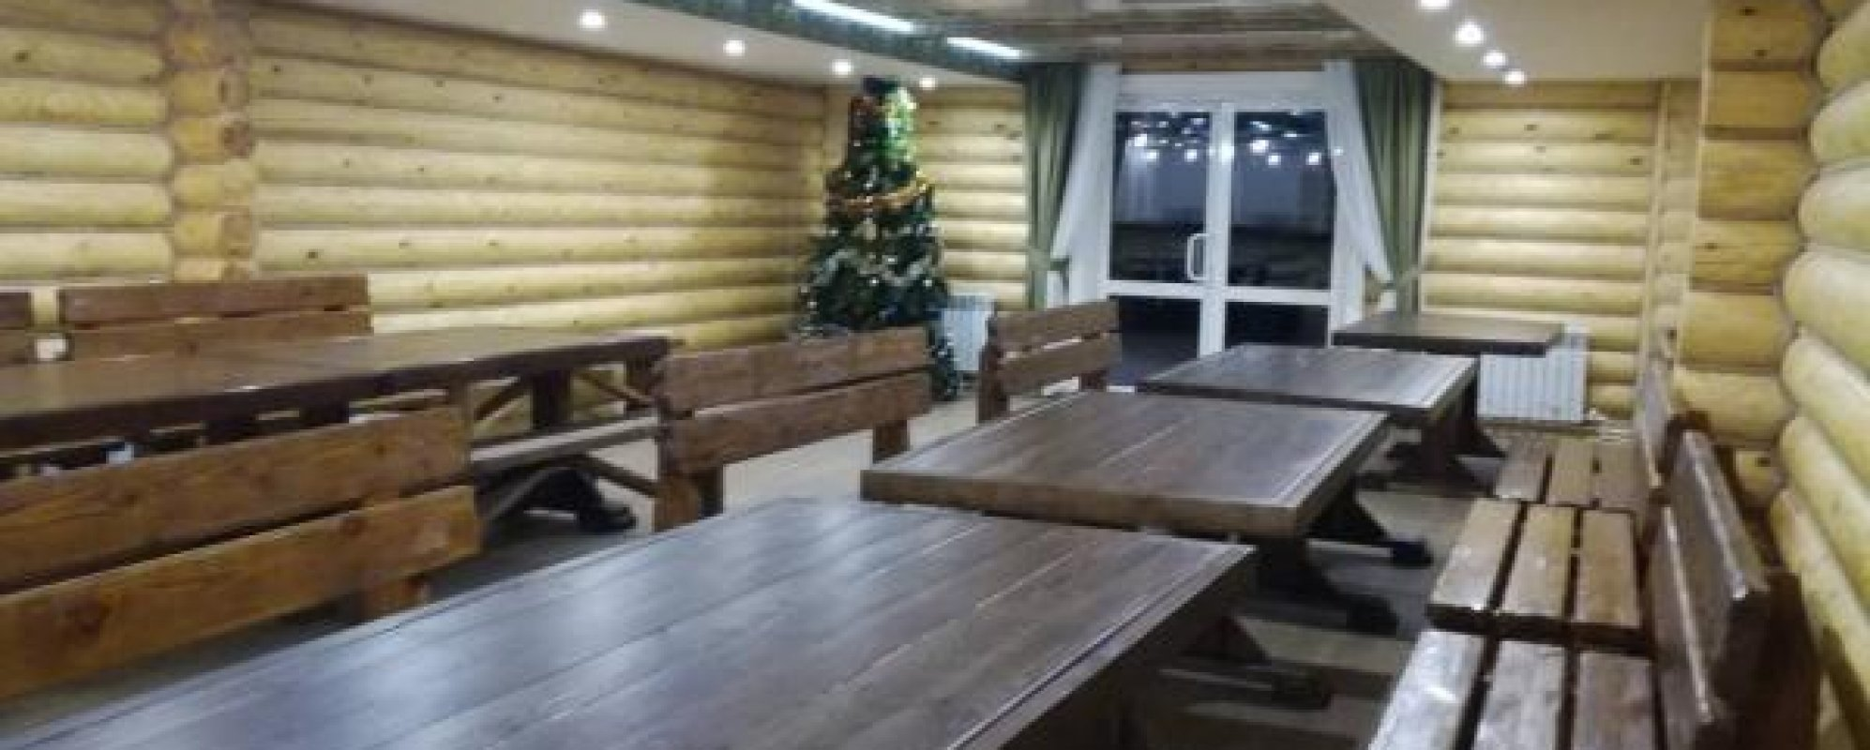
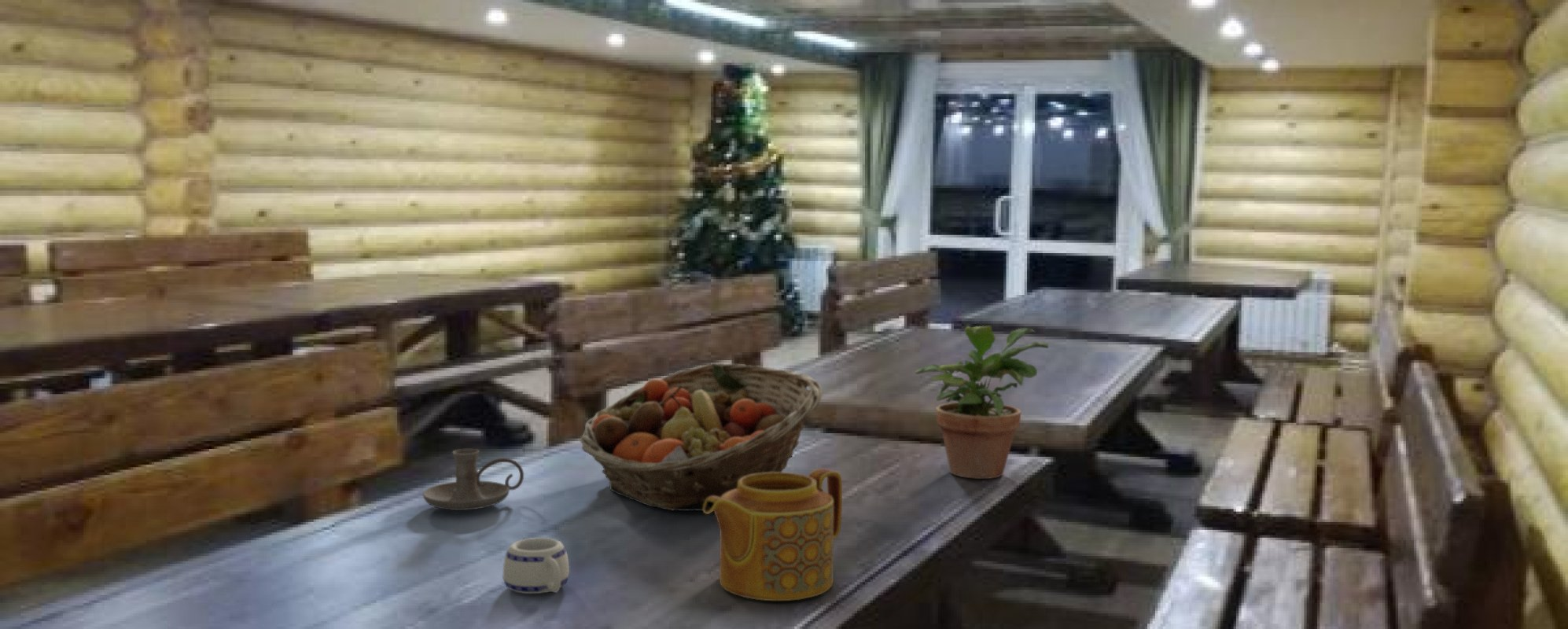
+ mug (540, 568)
+ candle holder (475, 476)
+ teapot (774, 532)
+ potted plant (979, 395)
+ fruit basket (700, 432)
